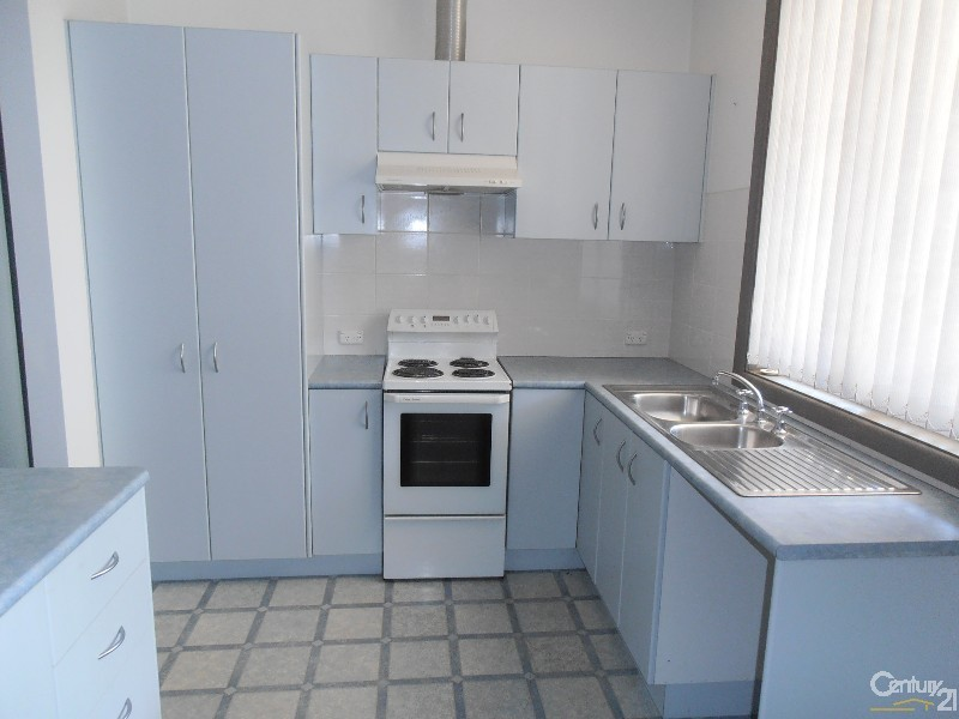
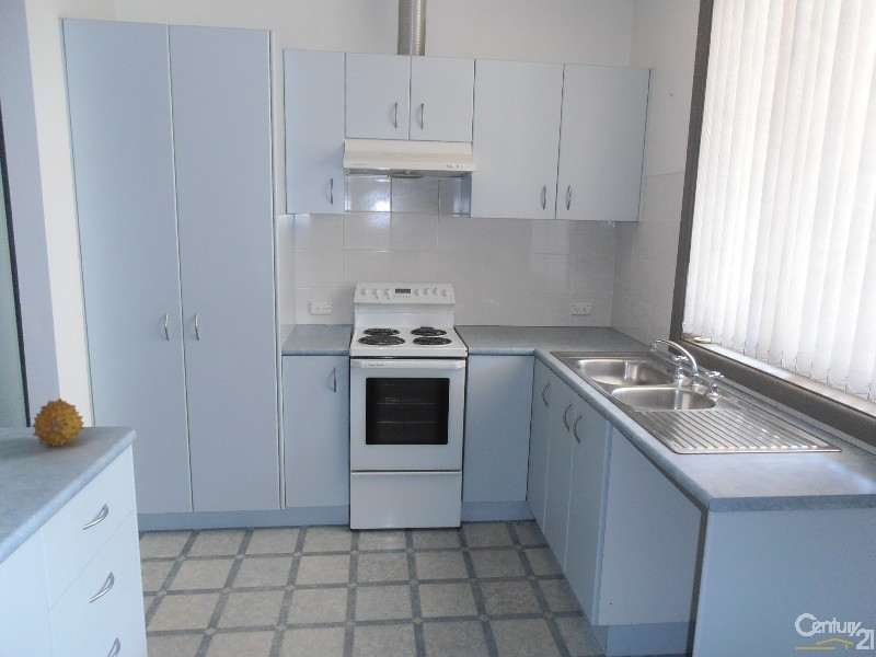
+ fruit (57, 423)
